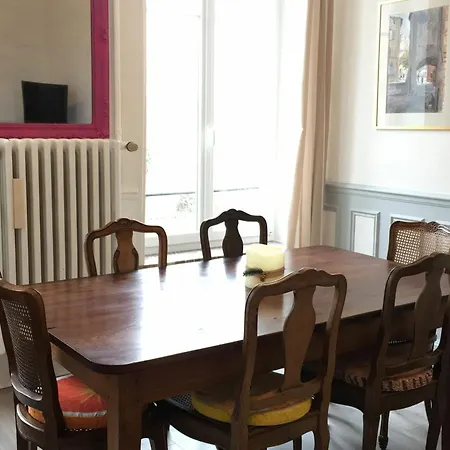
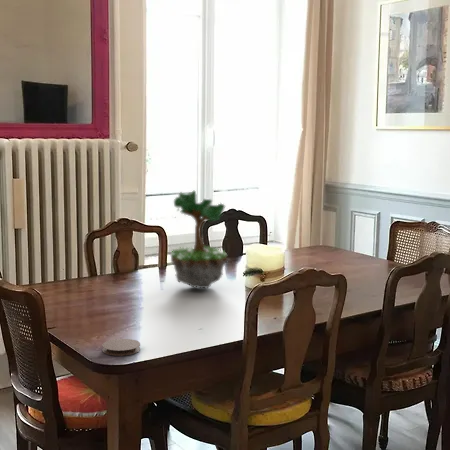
+ plant (197, 240)
+ coaster (121, 346)
